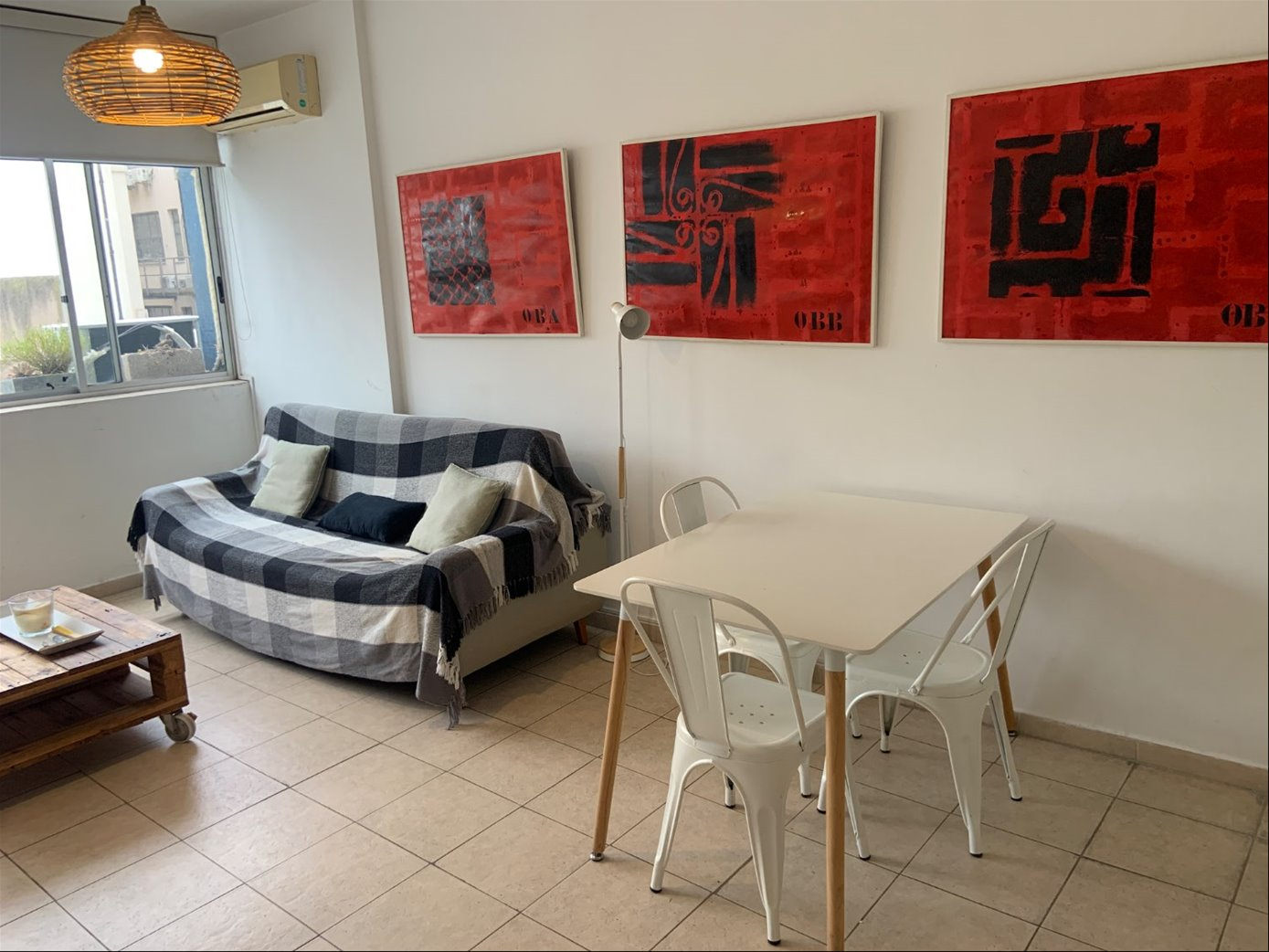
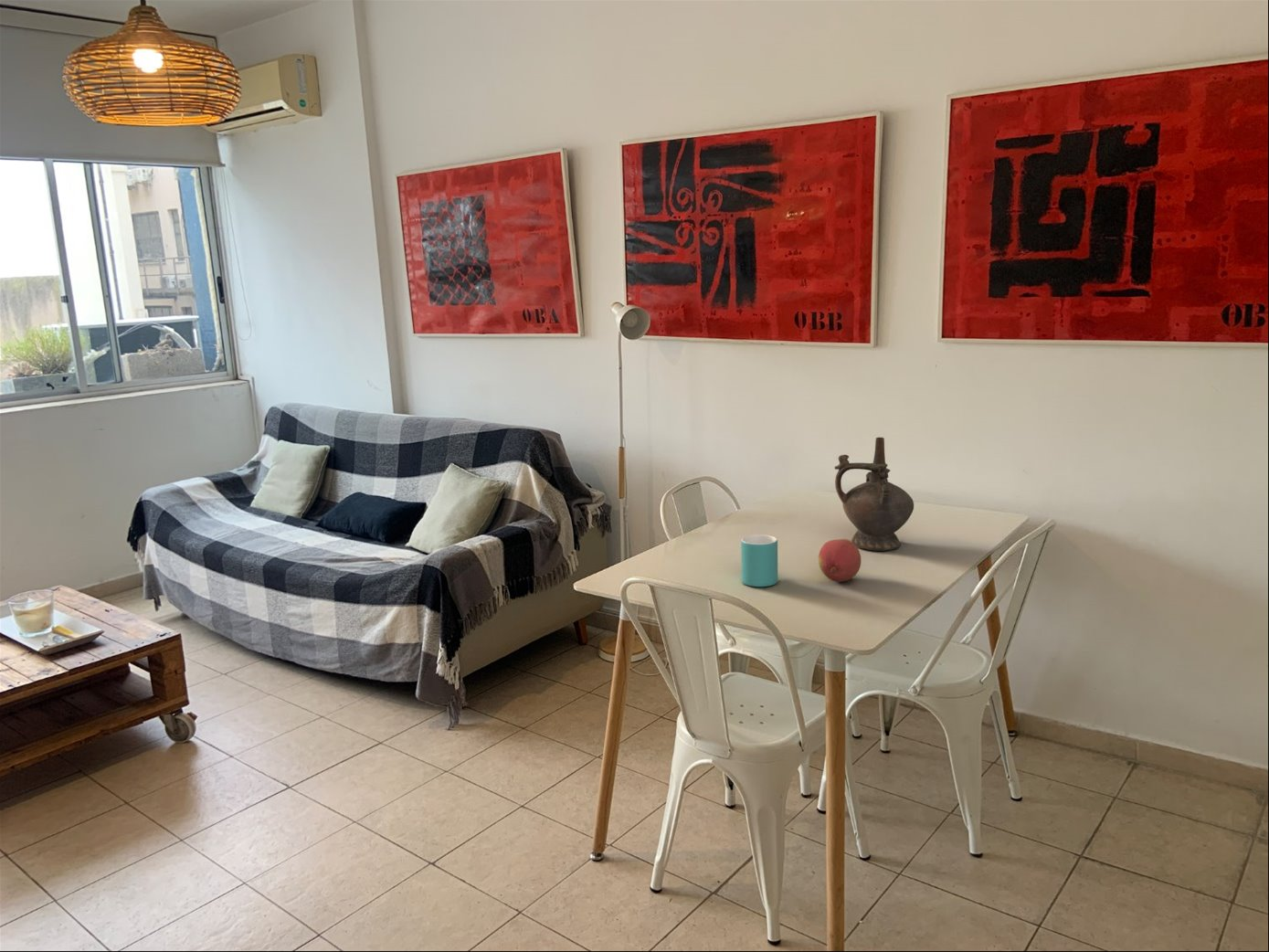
+ mug (762, 558)
+ ceremonial vessel (873, 492)
+ fruit (840, 559)
